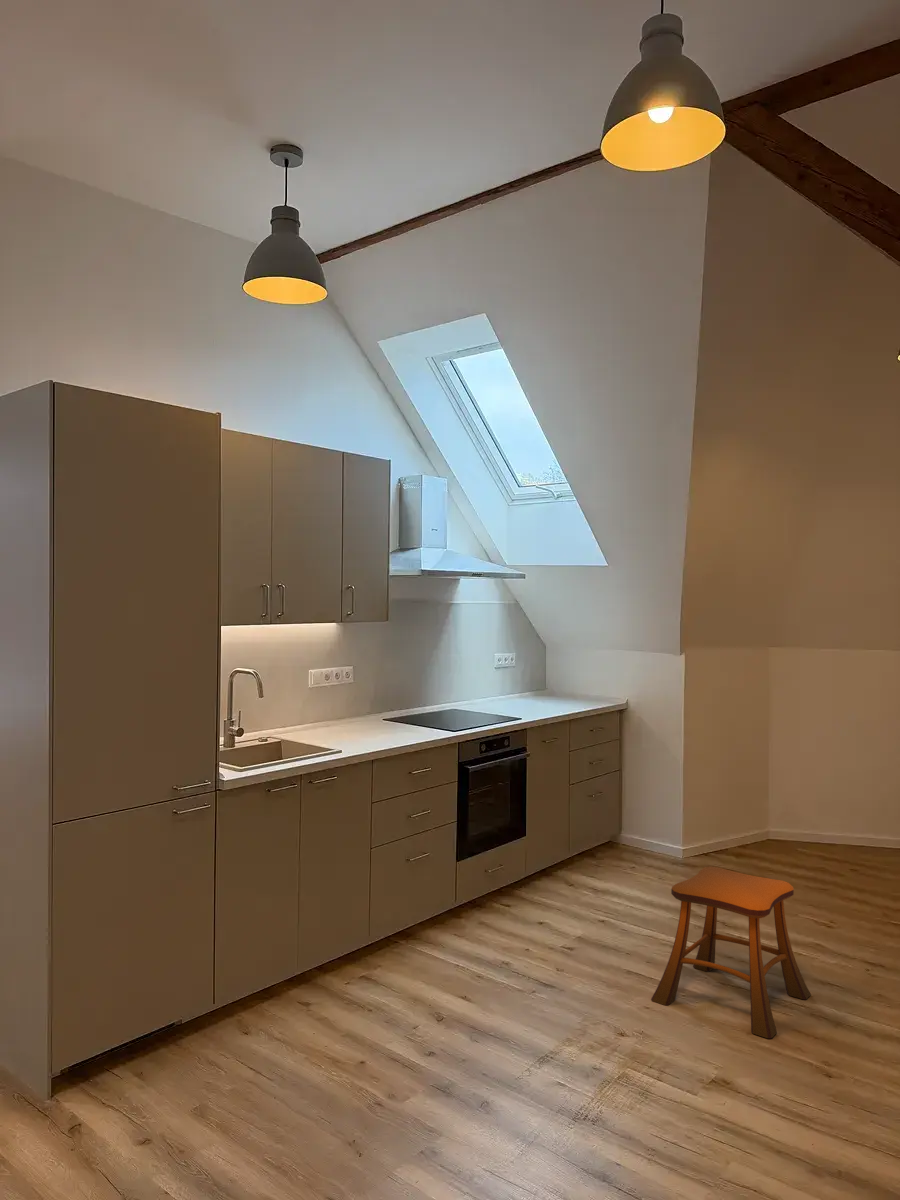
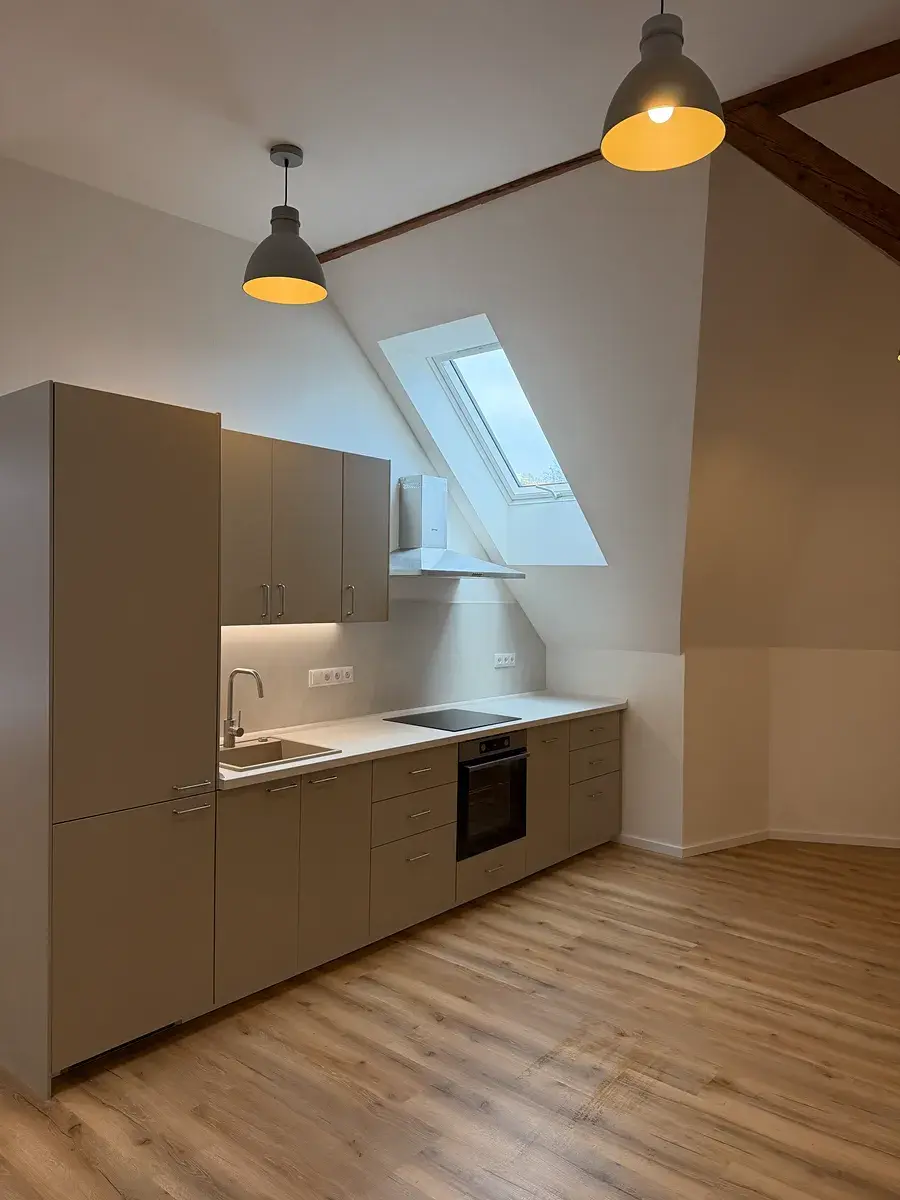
- stool (732, 940)
